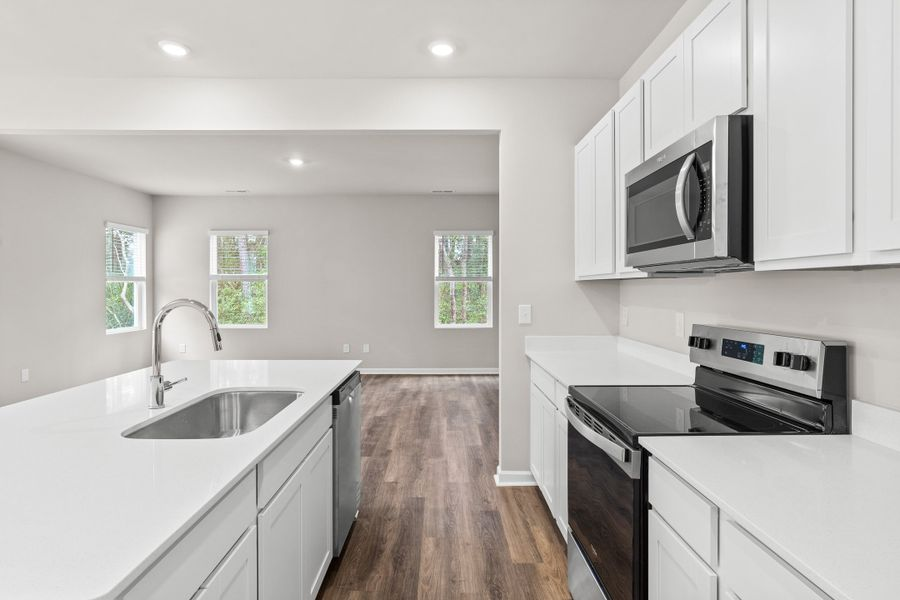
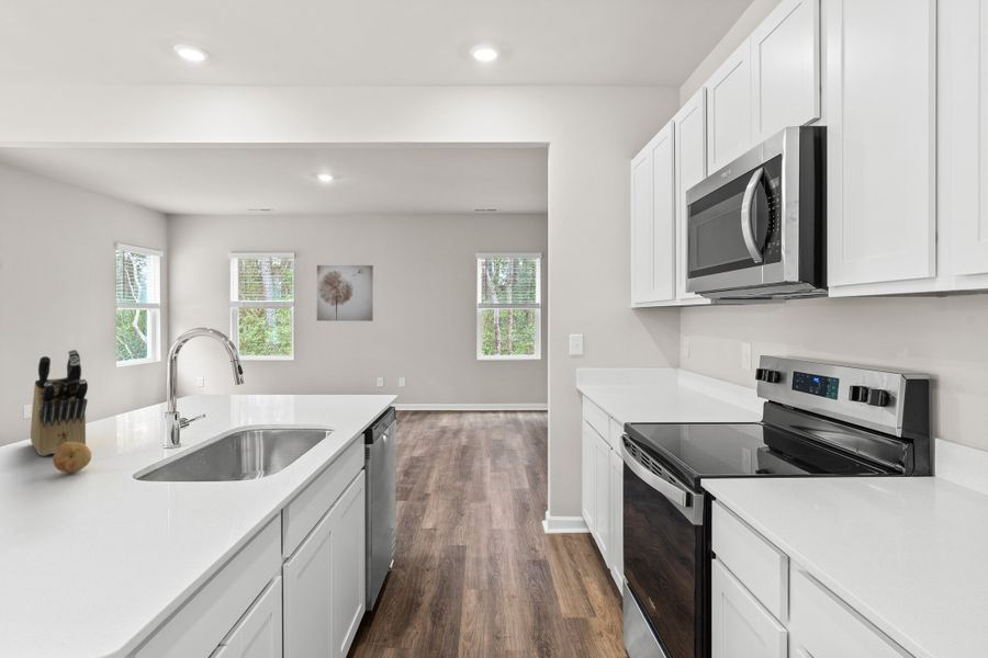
+ wall art (345, 293)
+ knife block (58, 398)
+ fruit (72, 456)
